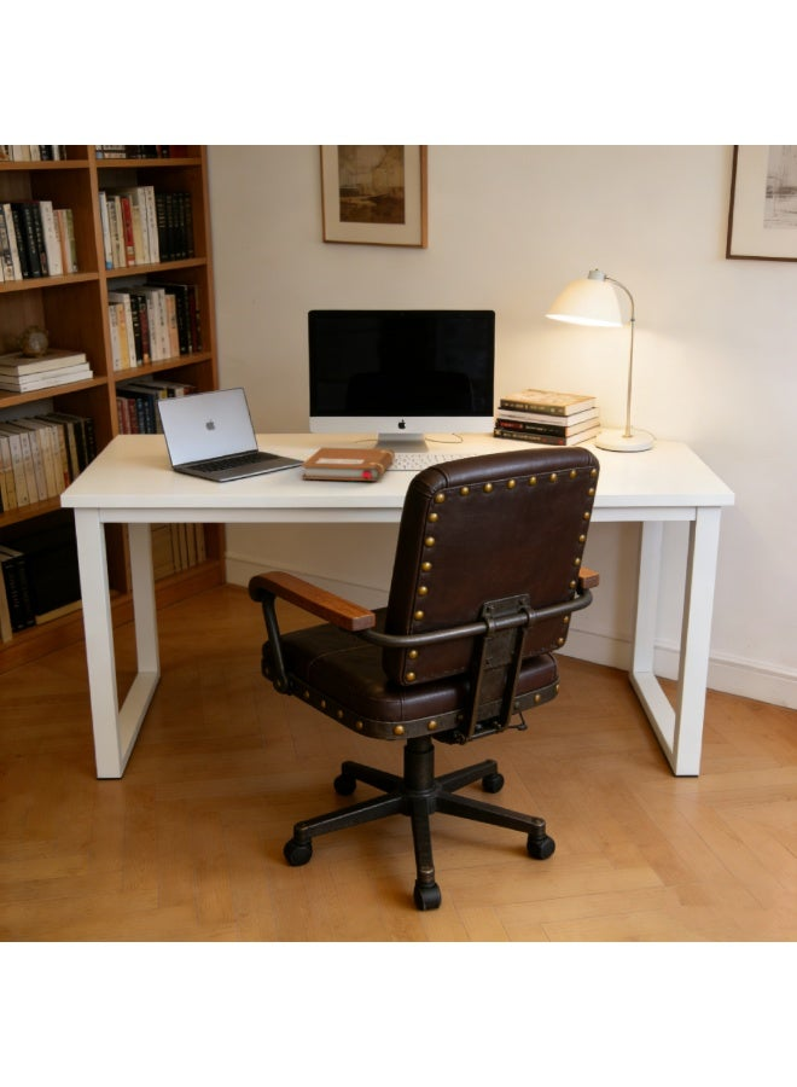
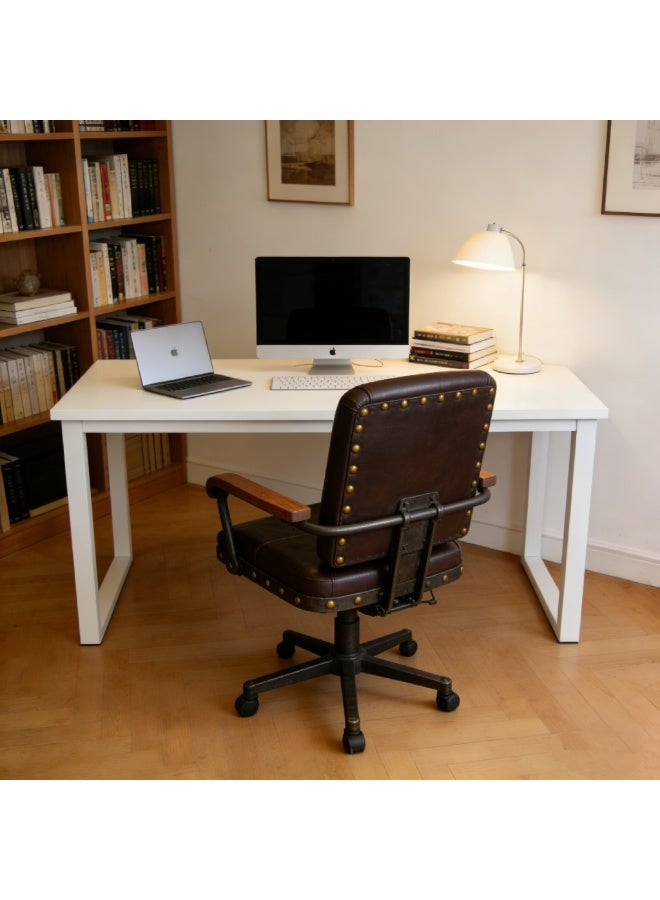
- notebook (349, 464)
